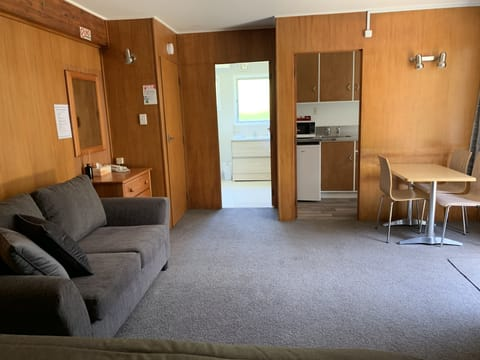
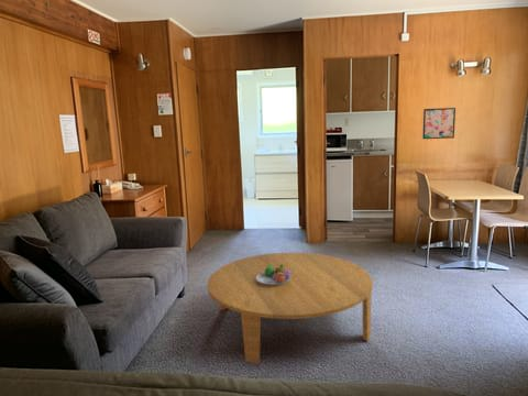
+ fruit bowl (273, 273)
+ coffee table (289, 299)
+ wall art (439, 123)
